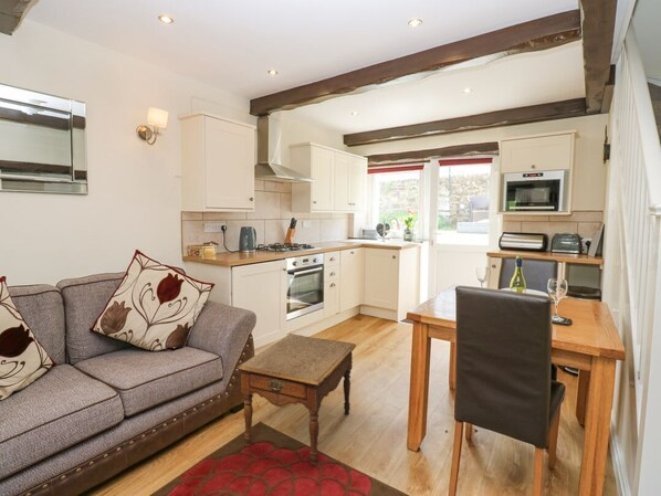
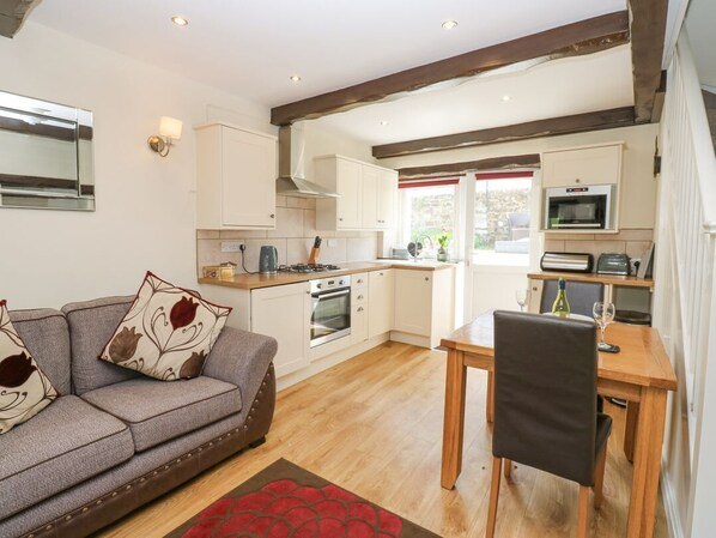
- side table (301, 390)
